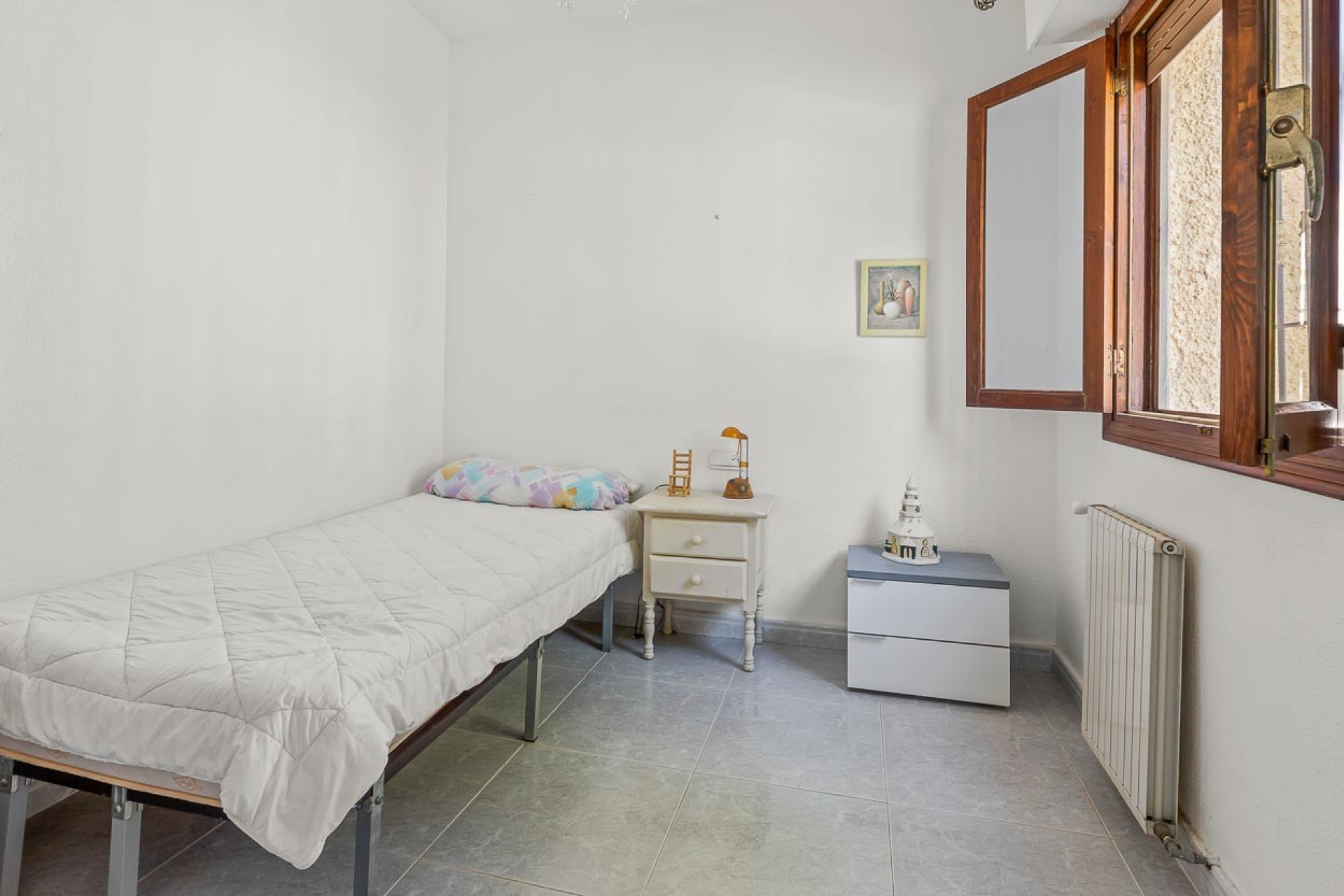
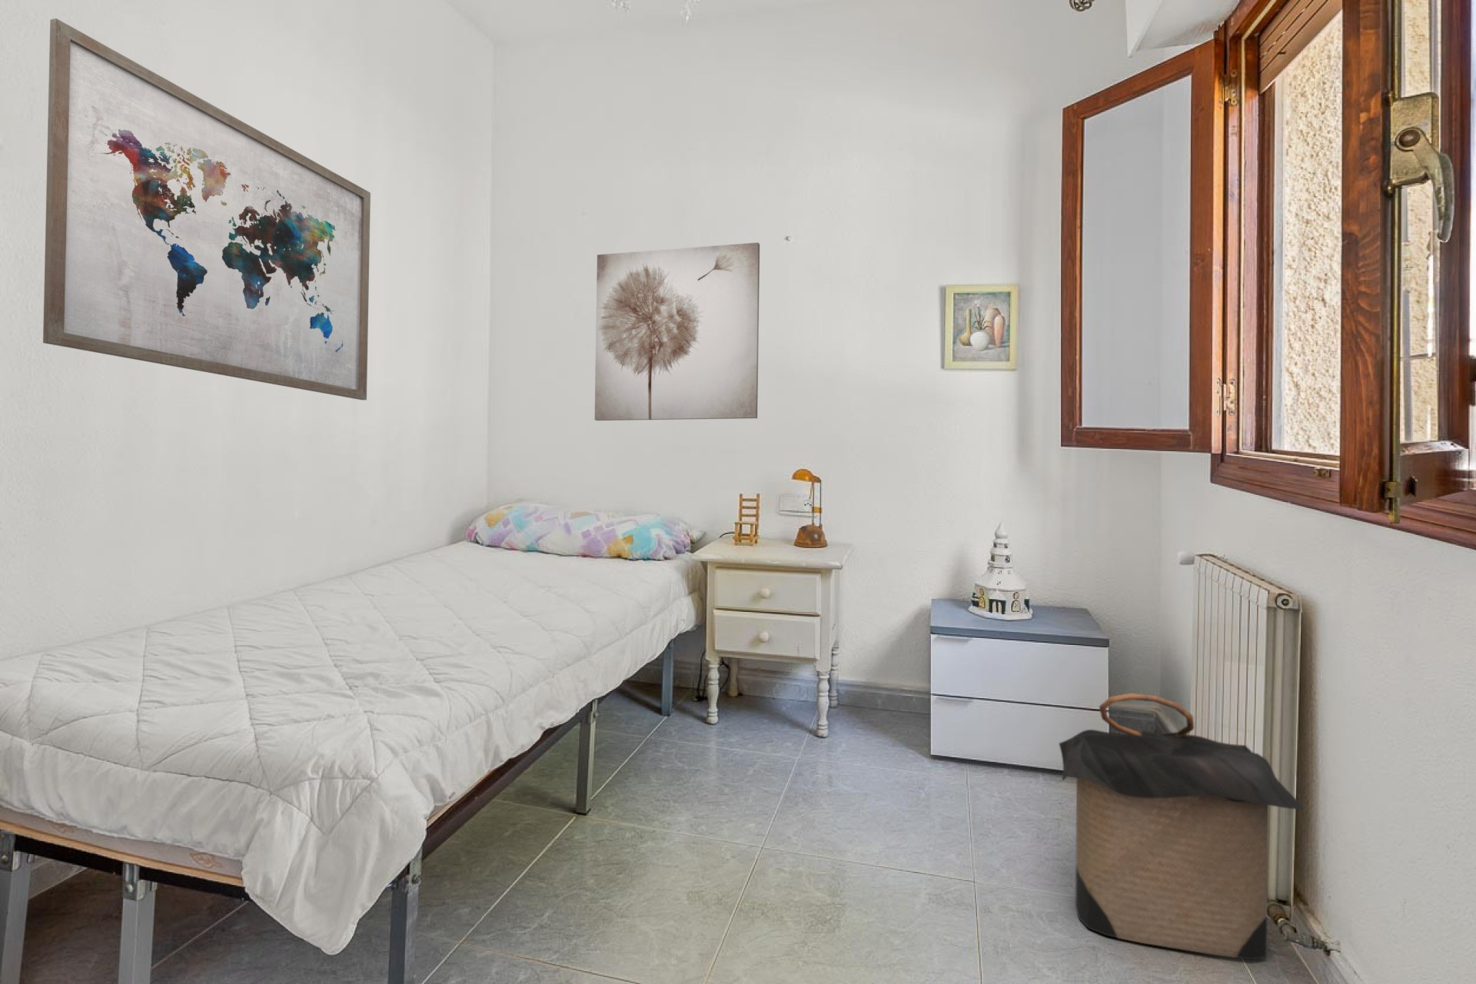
+ wall art (243, 250)
+ laundry hamper (1170, 807)
+ wall art (675, 334)
